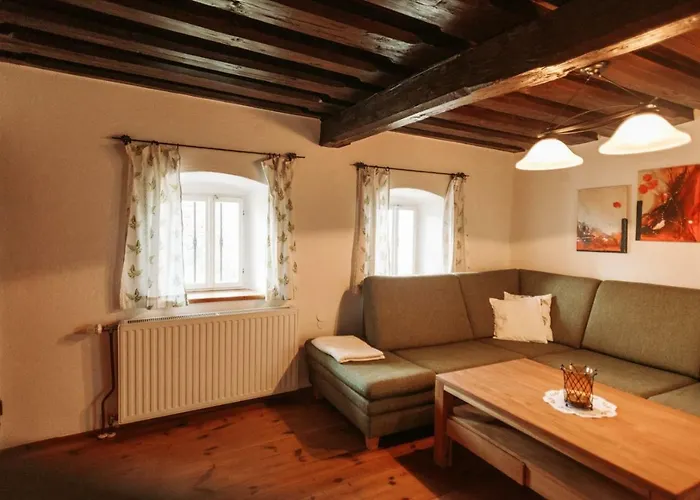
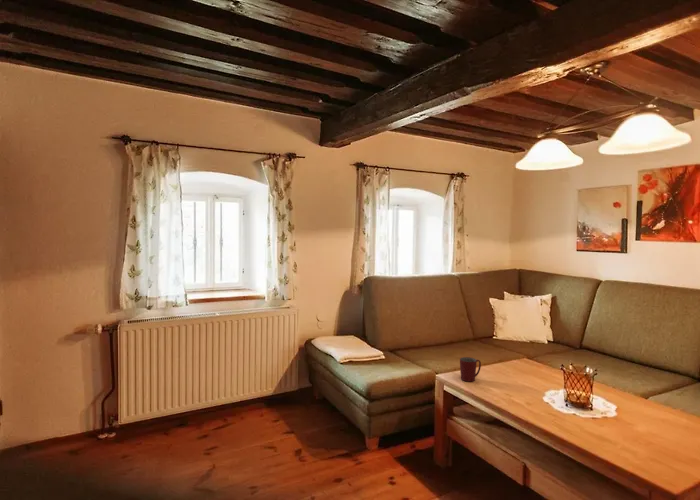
+ mug (470, 369)
